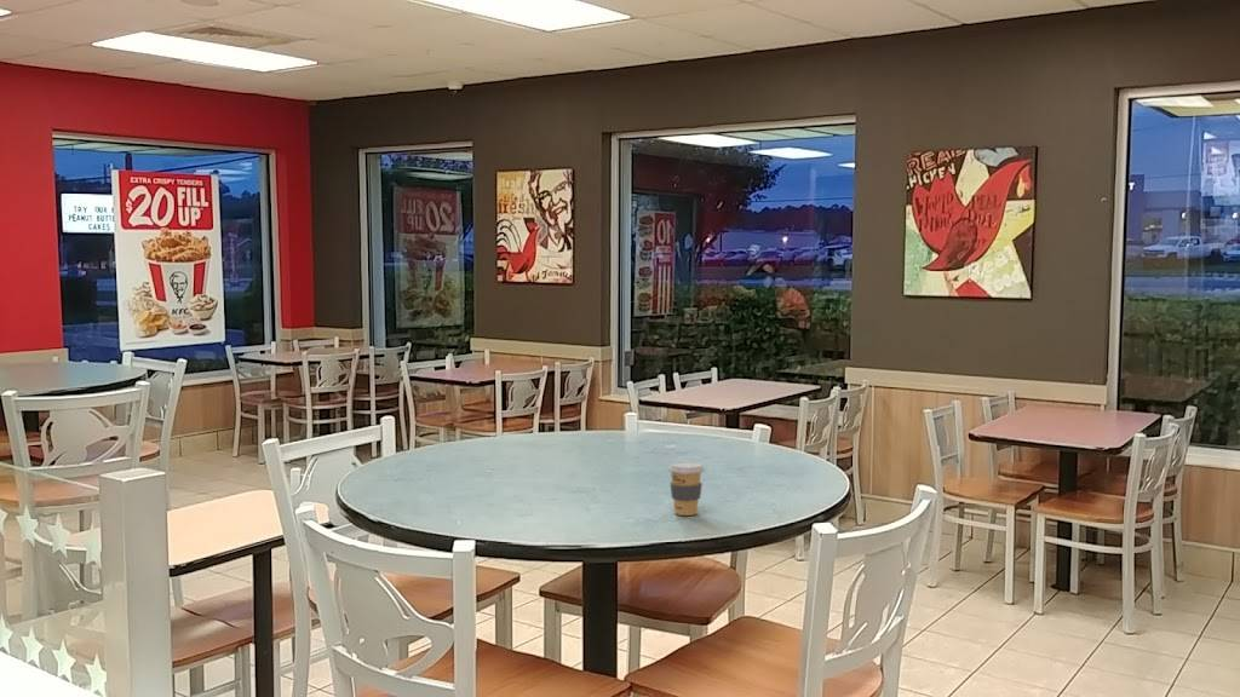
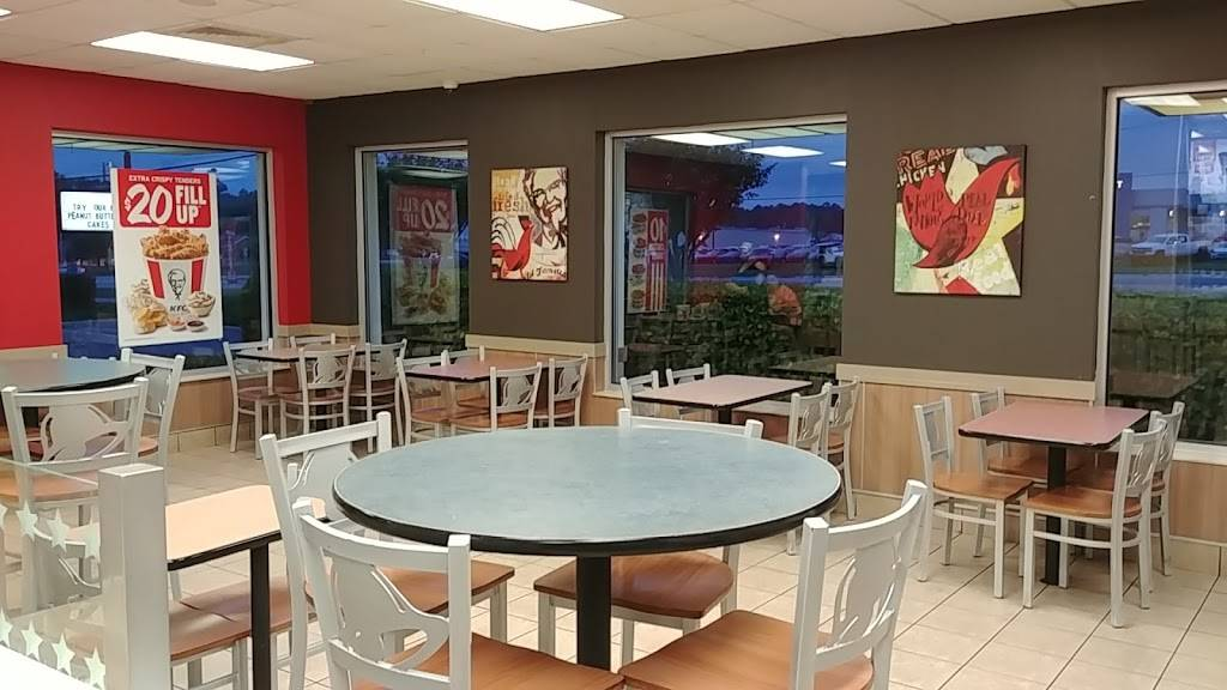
- coffee cup (685, 488)
